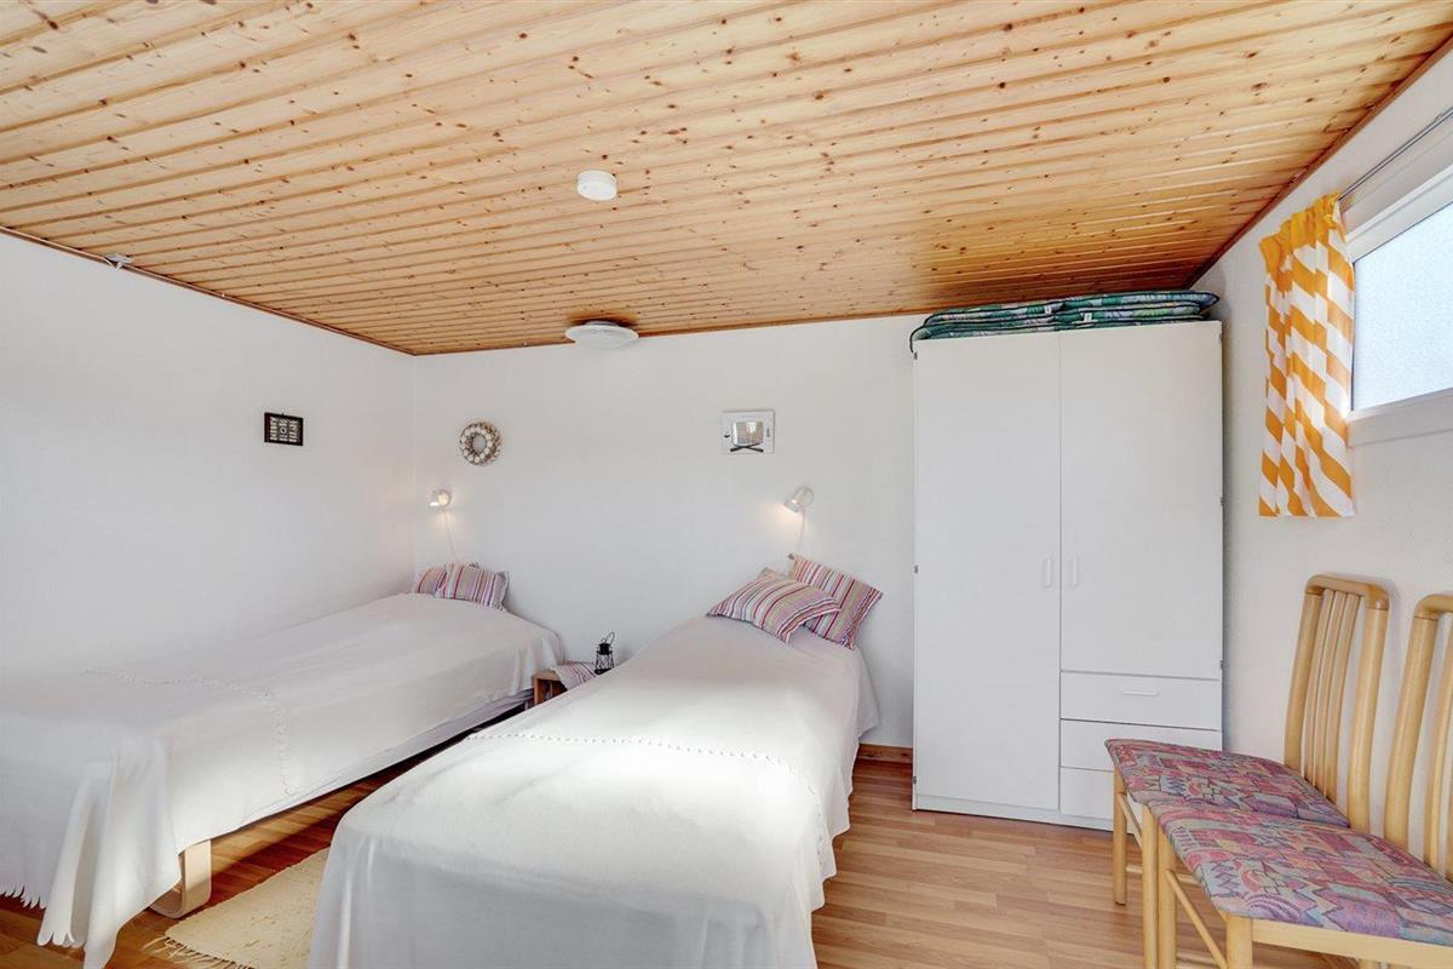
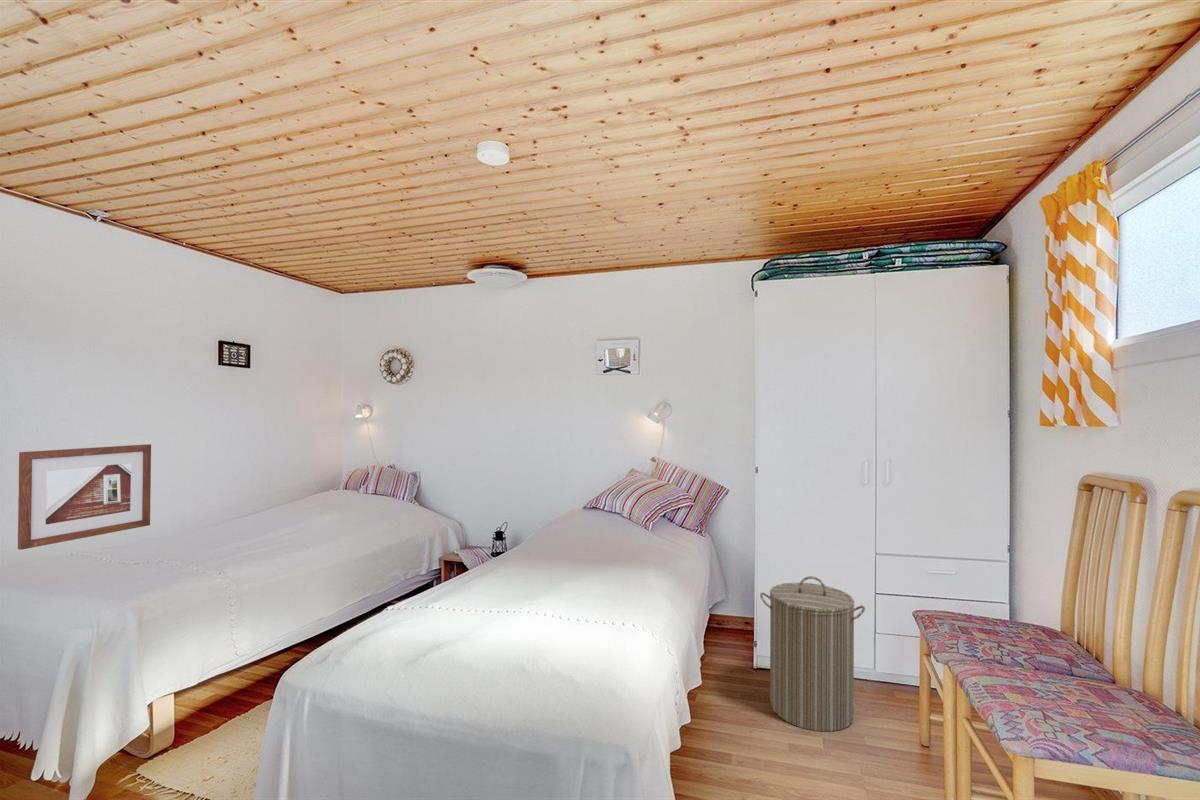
+ laundry hamper (810, 643)
+ picture frame (90, 492)
